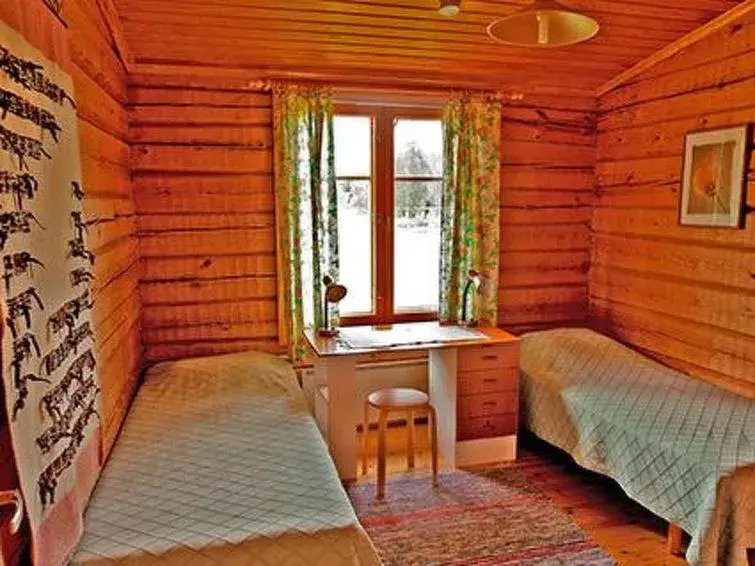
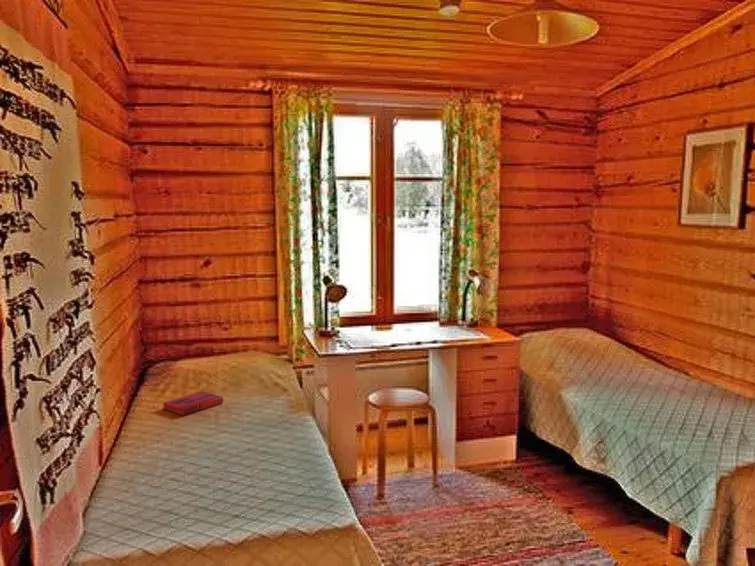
+ hardback book (193, 402)
